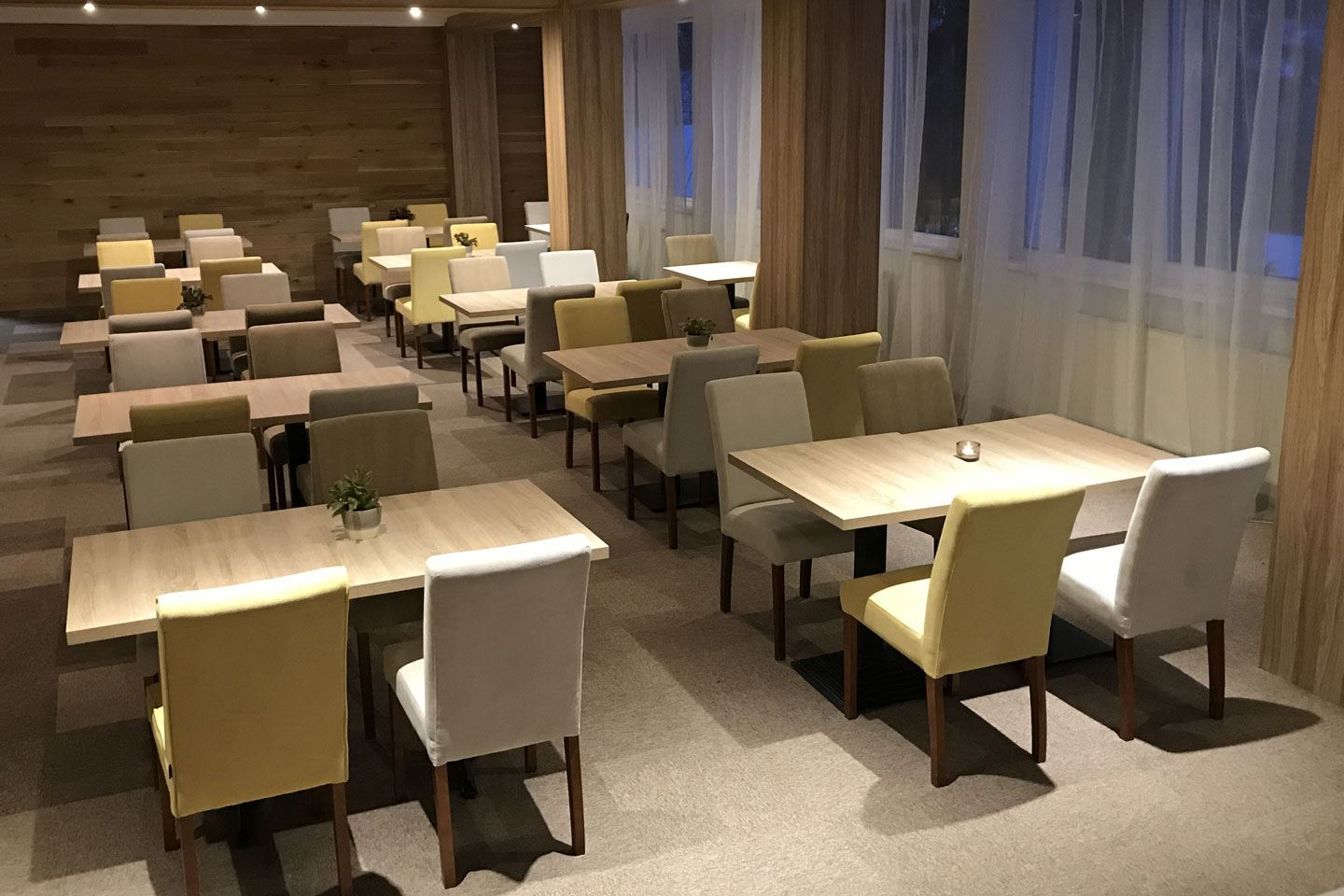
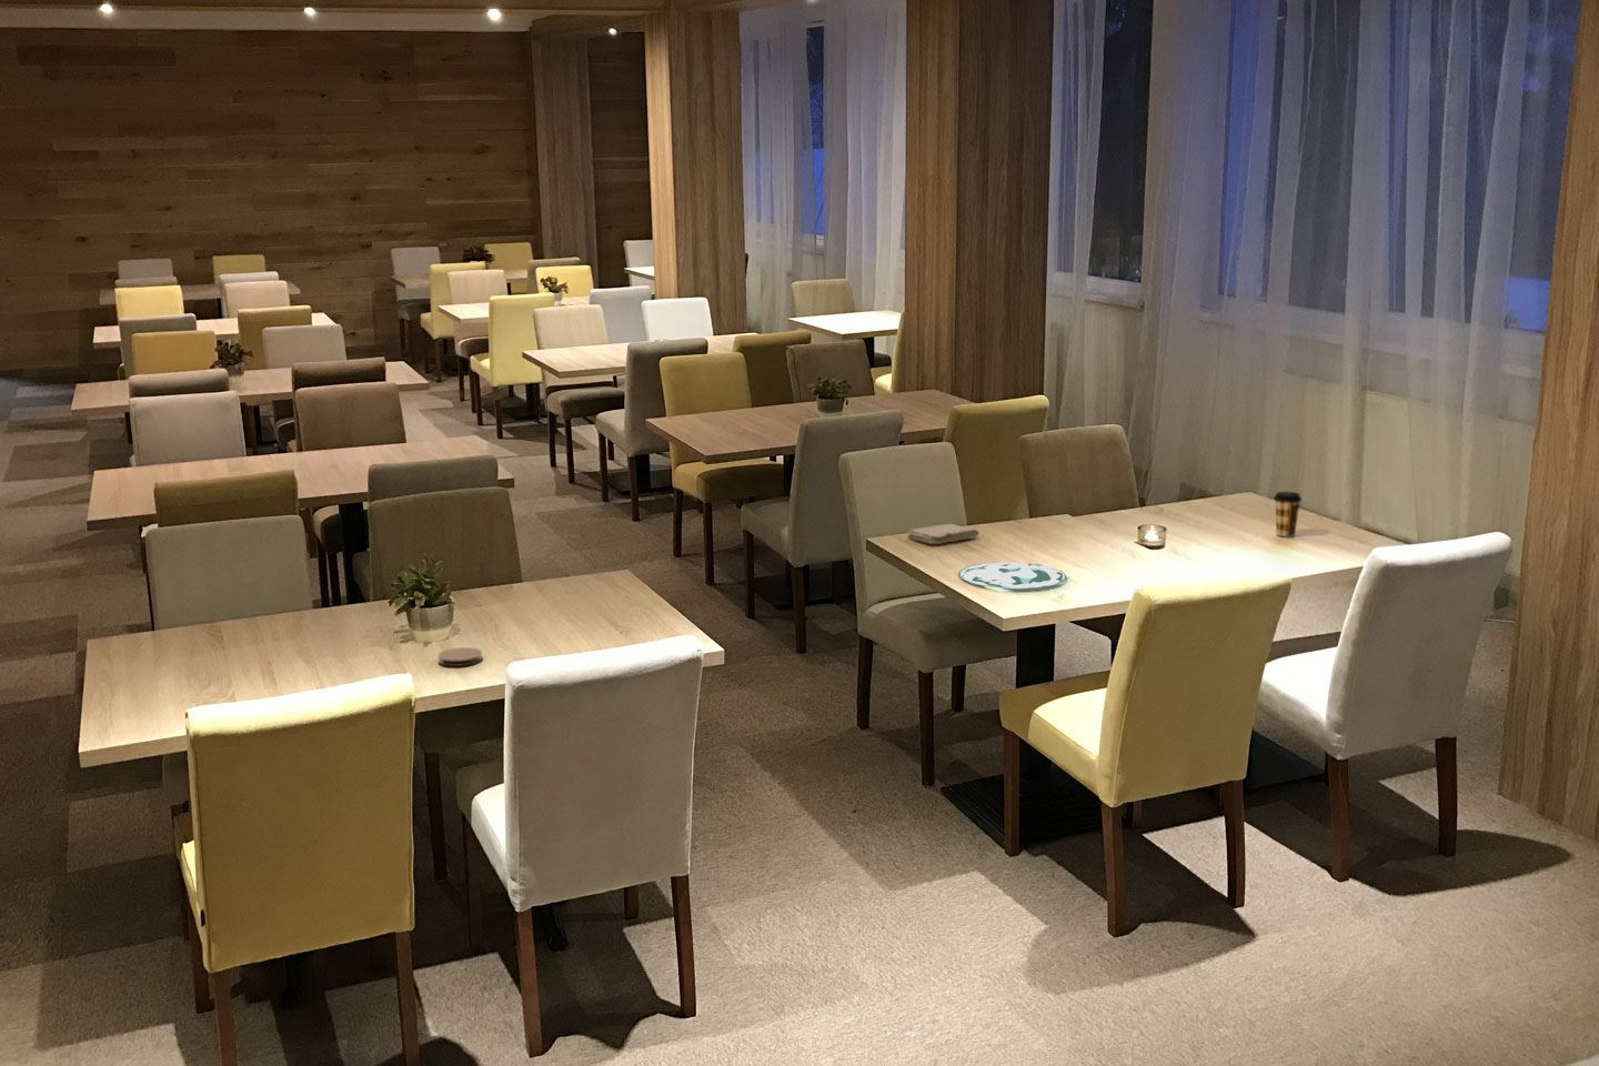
+ coffee cup (1286, 514)
+ coaster (459, 657)
+ plate (1011, 570)
+ washcloth (941, 533)
